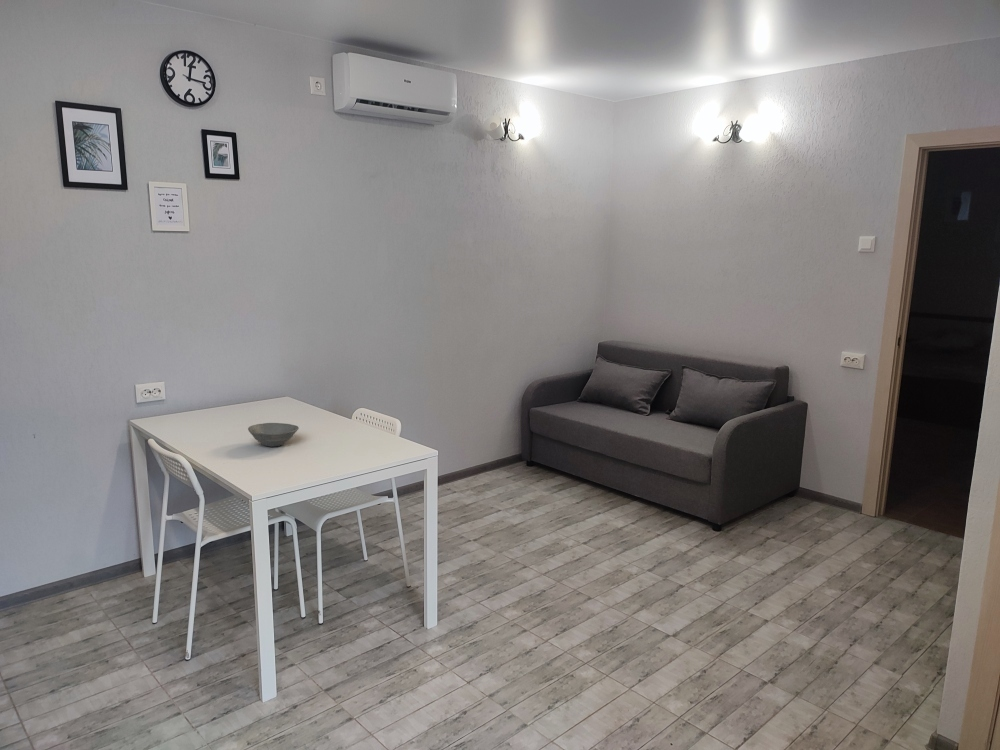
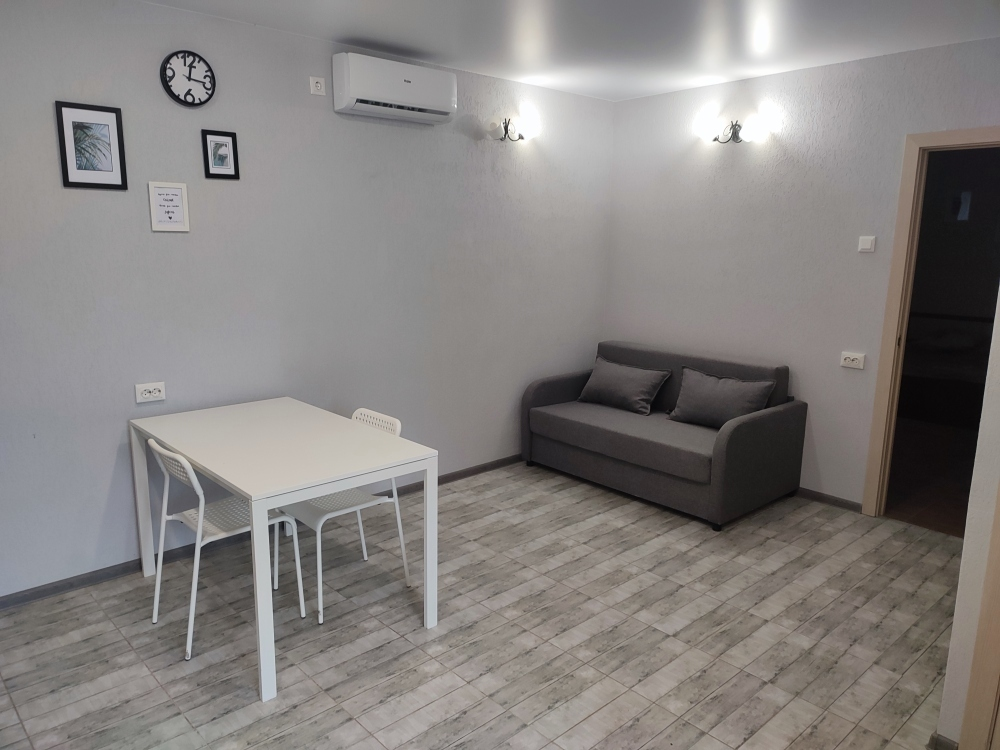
- bowl (274, 435)
